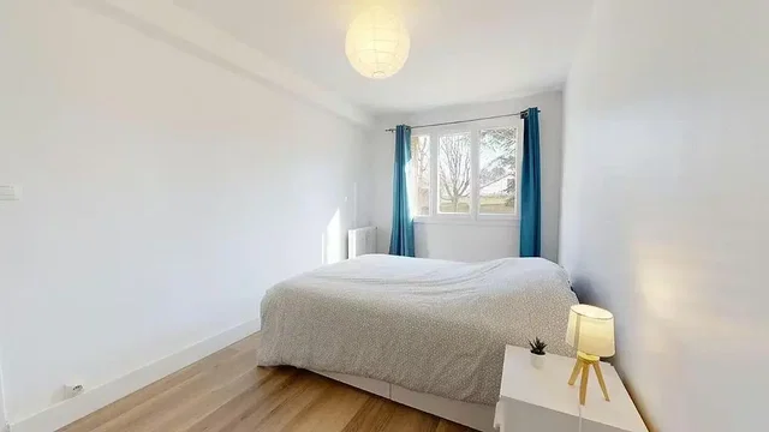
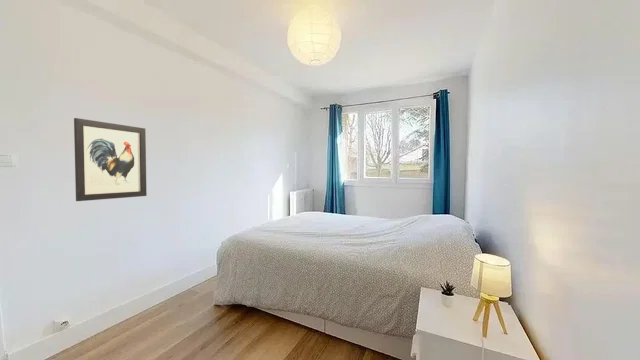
+ wall art (114, 161)
